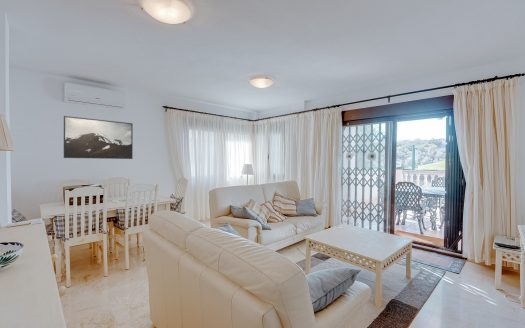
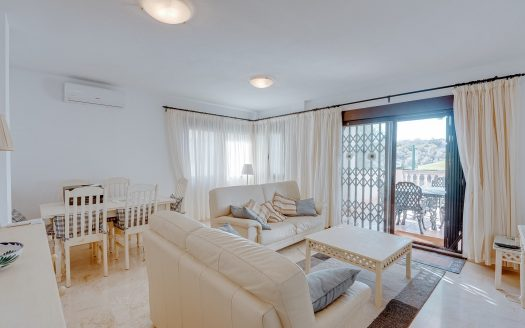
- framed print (100, 139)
